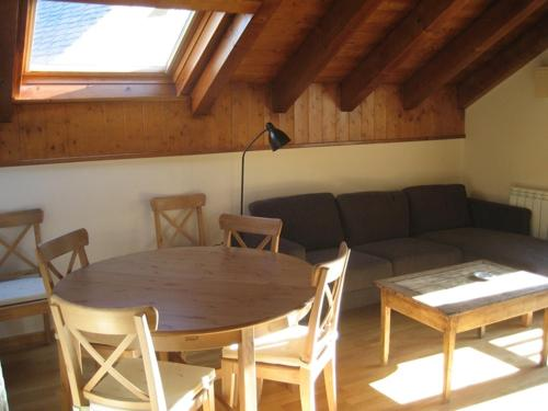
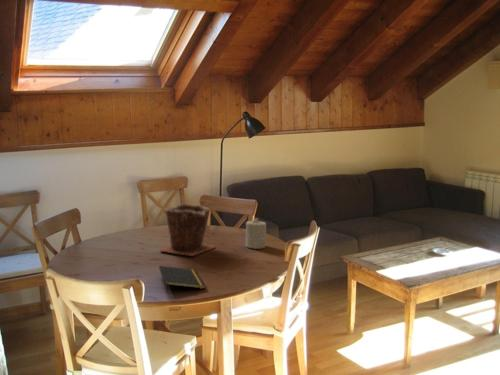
+ candle (255, 232)
+ plant pot (188, 228)
+ notepad (181, 276)
